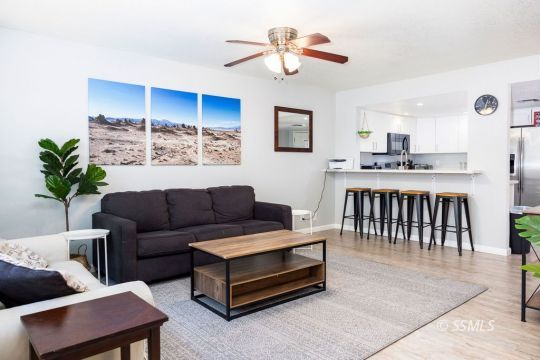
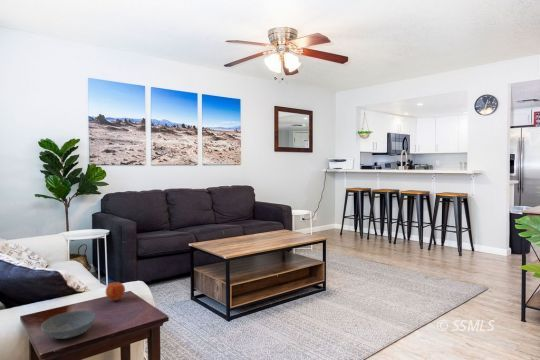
+ apple (115, 290)
+ bowl (69, 326)
